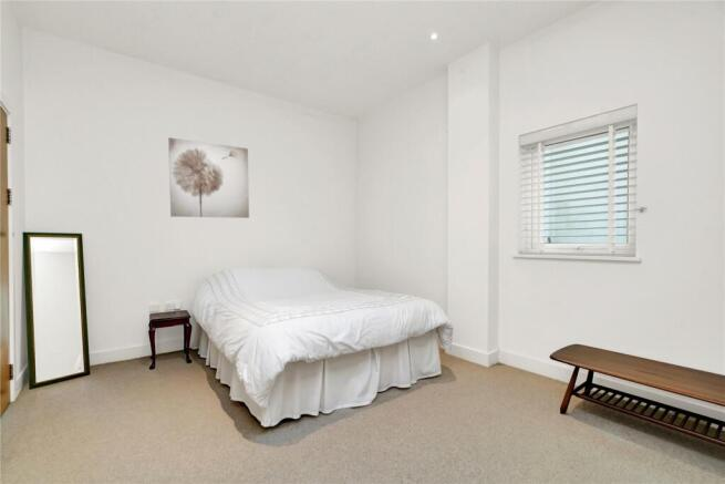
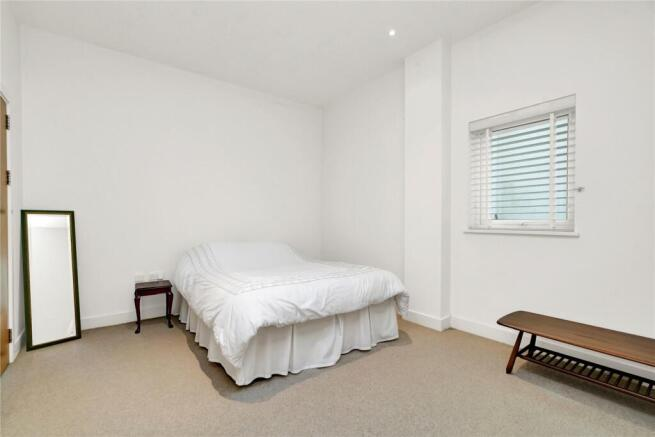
- wall art (211, 181)
